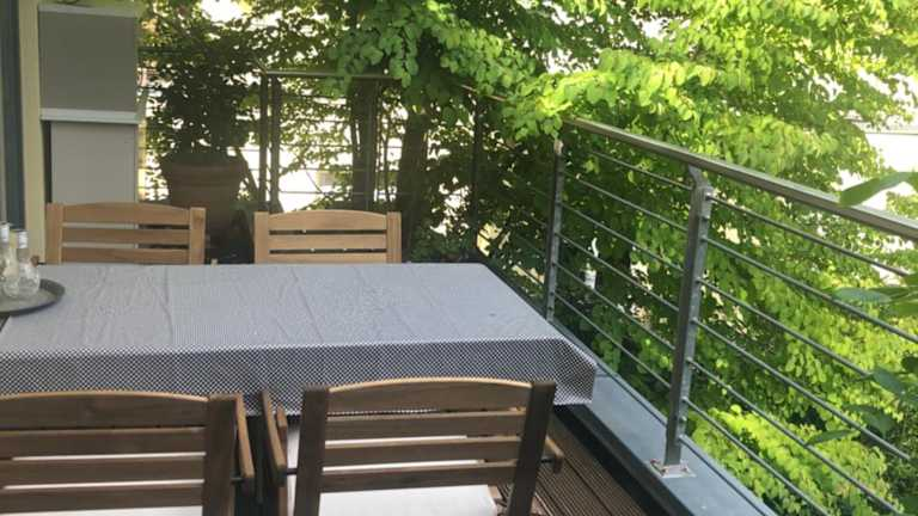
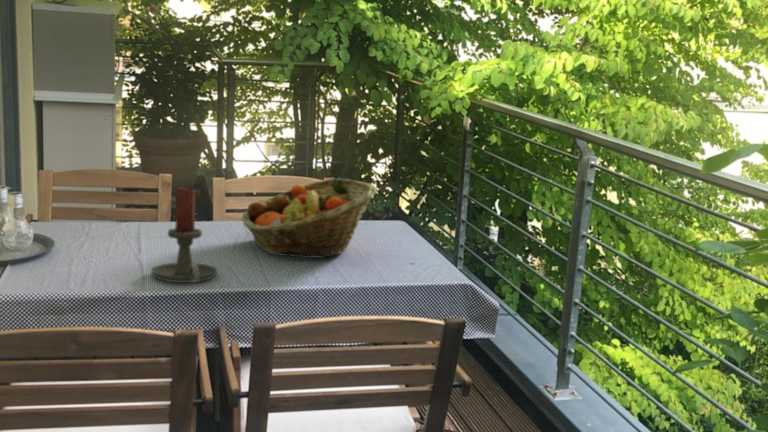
+ candle holder (187, 233)
+ fruit basket (308, 215)
